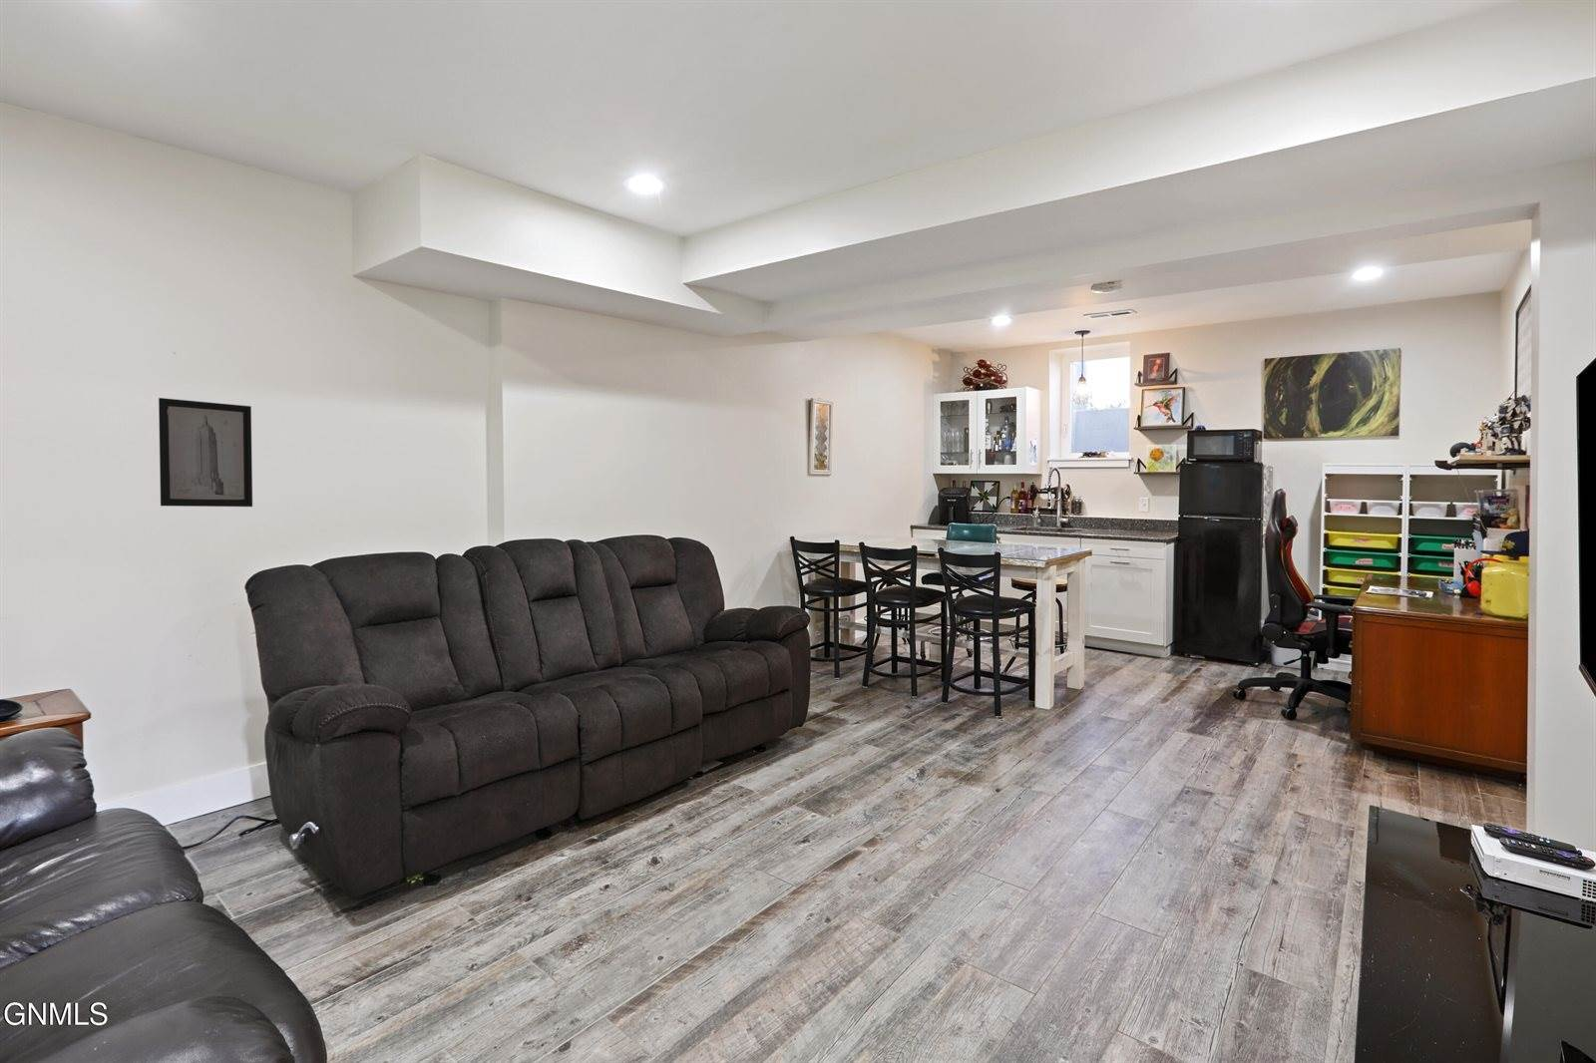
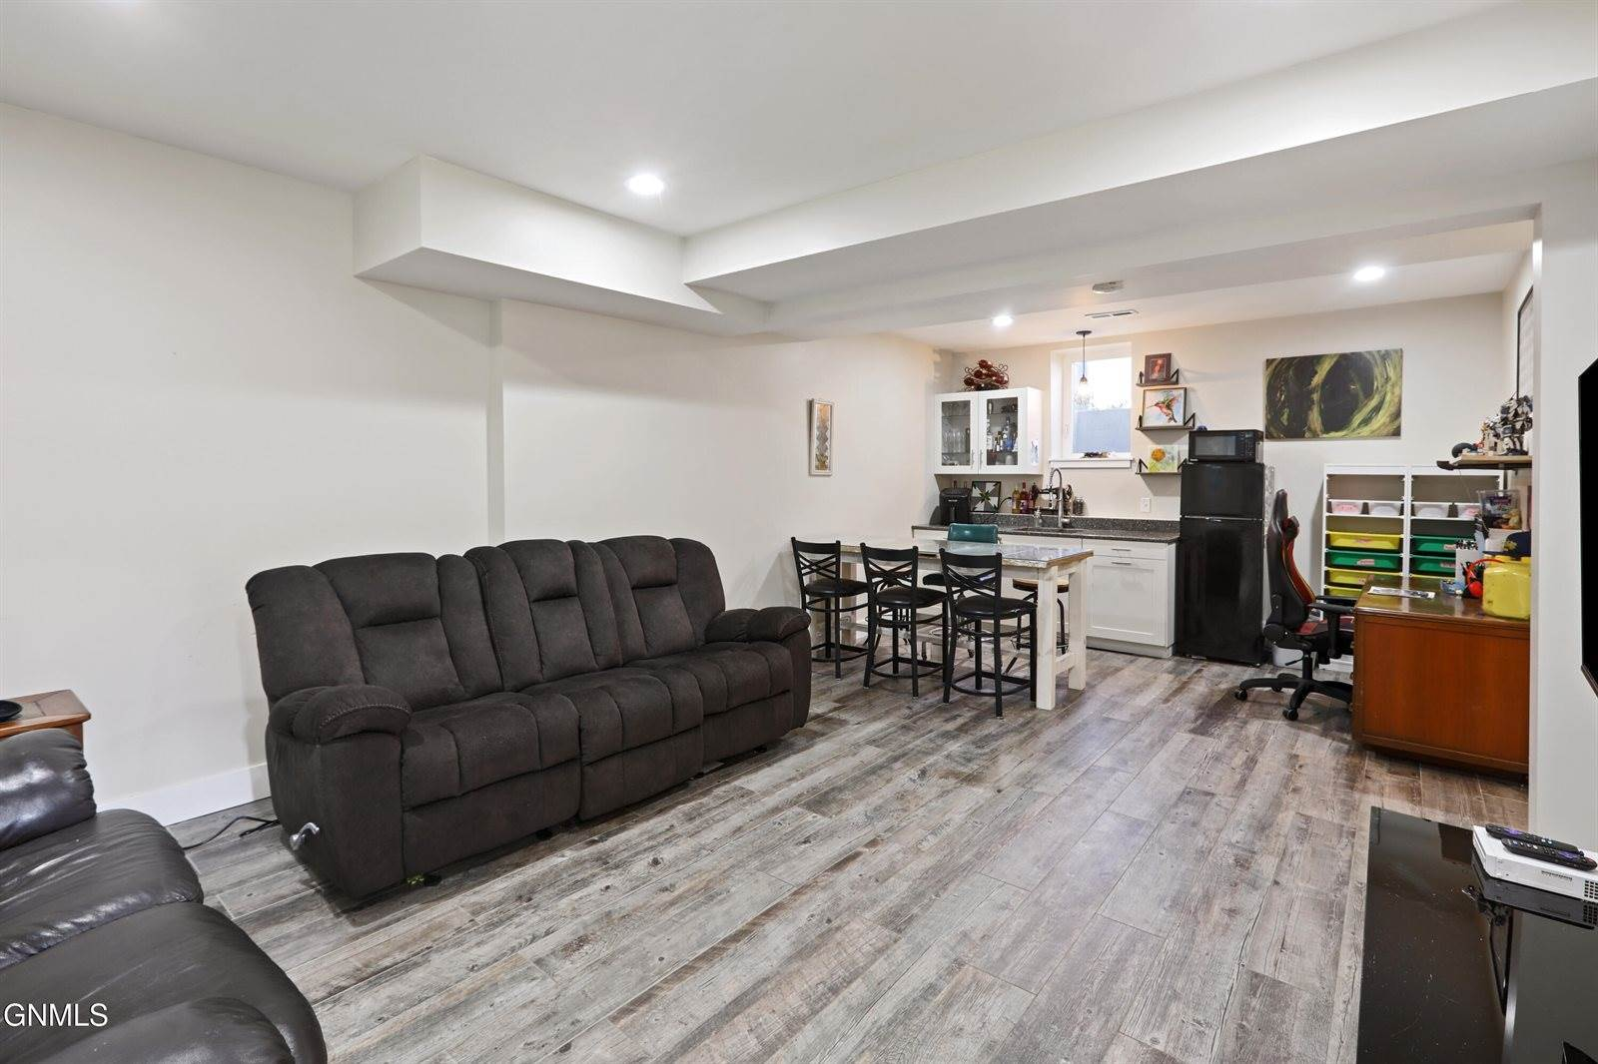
- wall art (206, 453)
